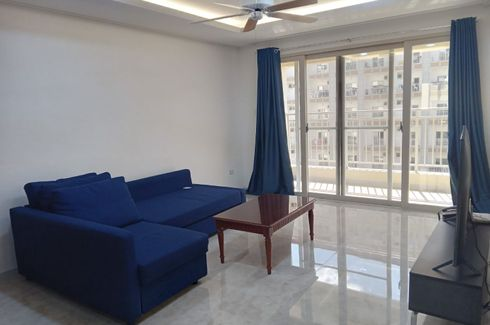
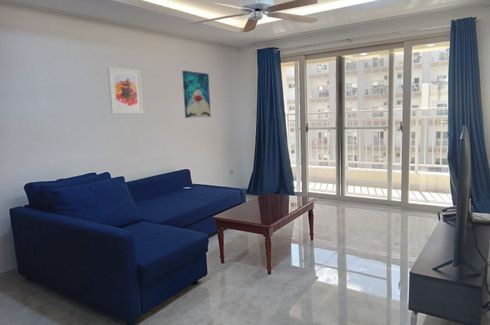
+ wall art (197, 95)
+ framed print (126, 91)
